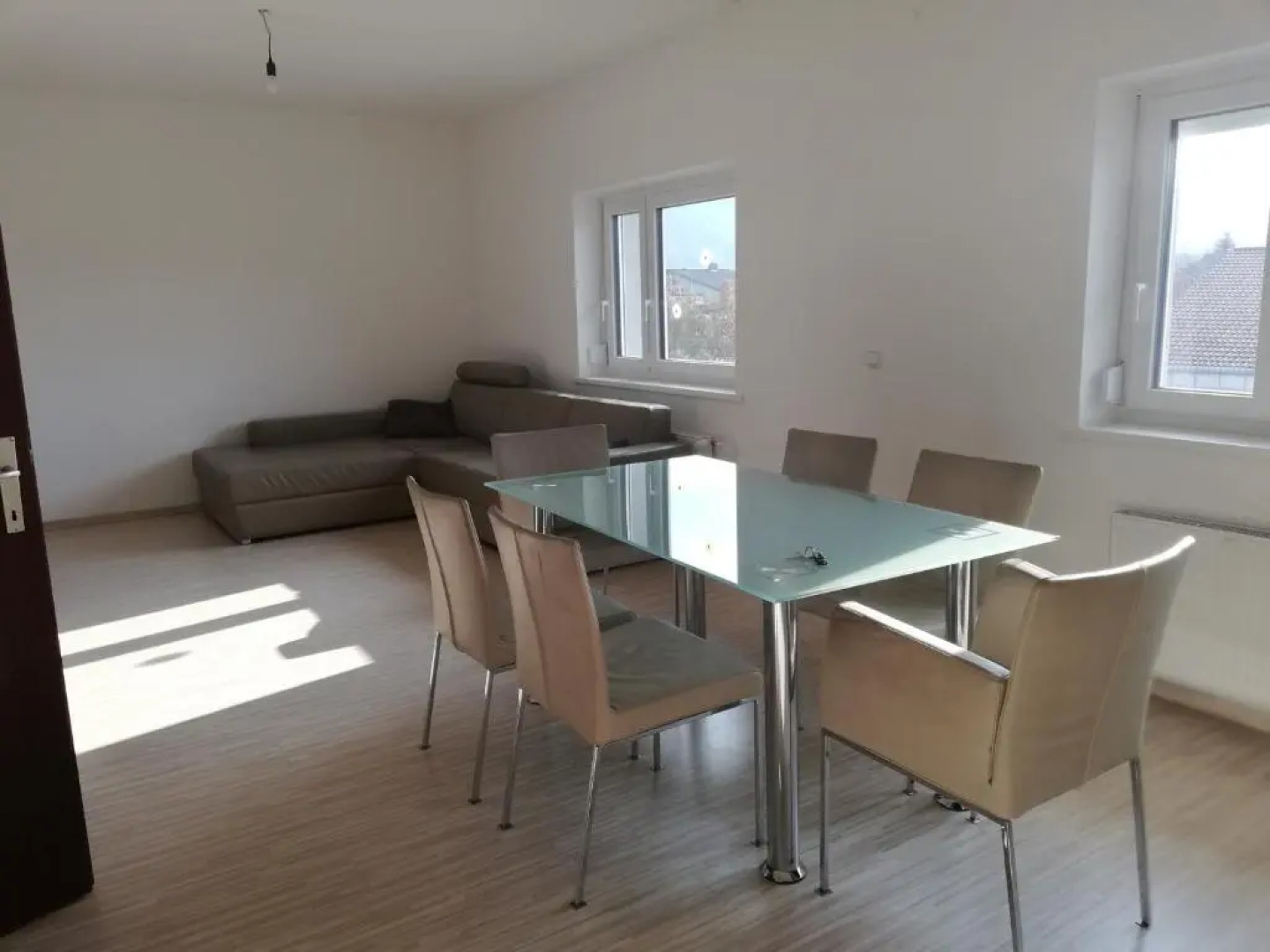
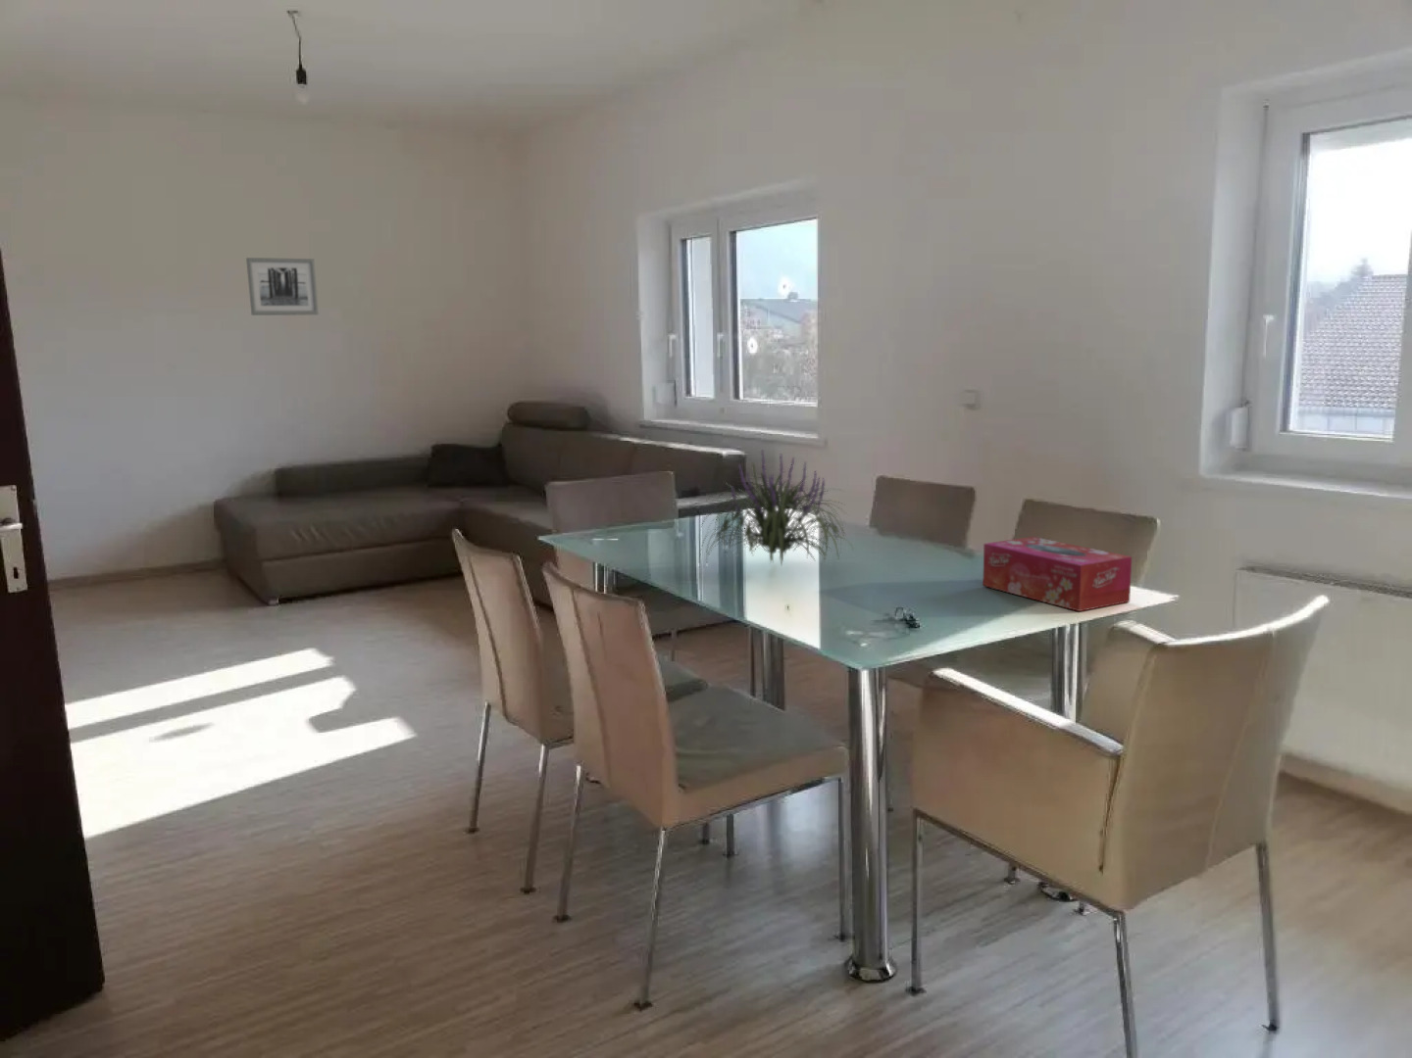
+ plant (767, 513)
+ wall art (282, 286)
+ tissue box (1054, 571)
